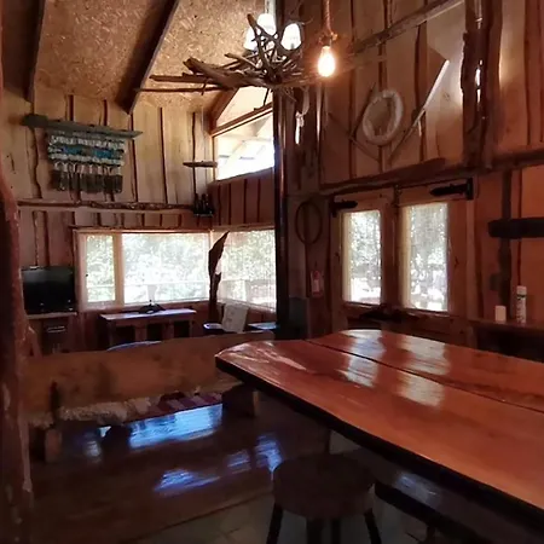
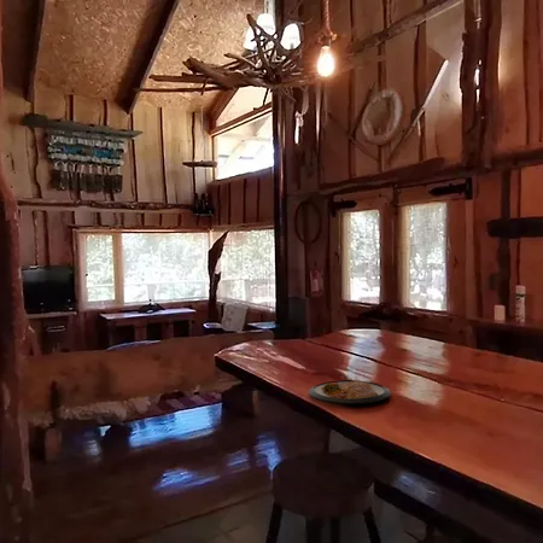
+ dish (349, 389)
